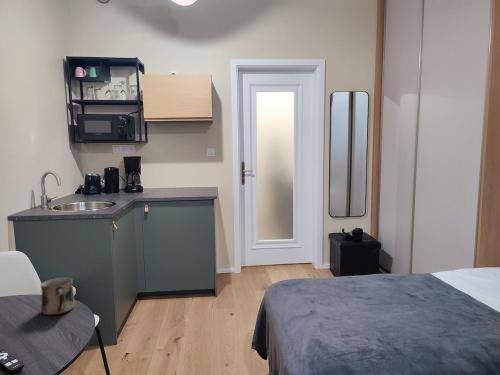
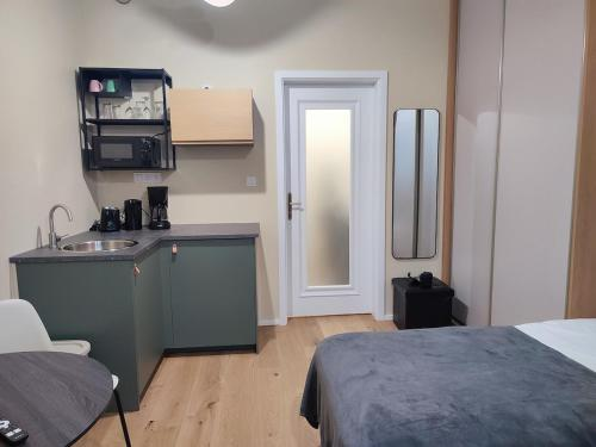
- mug (58, 295)
